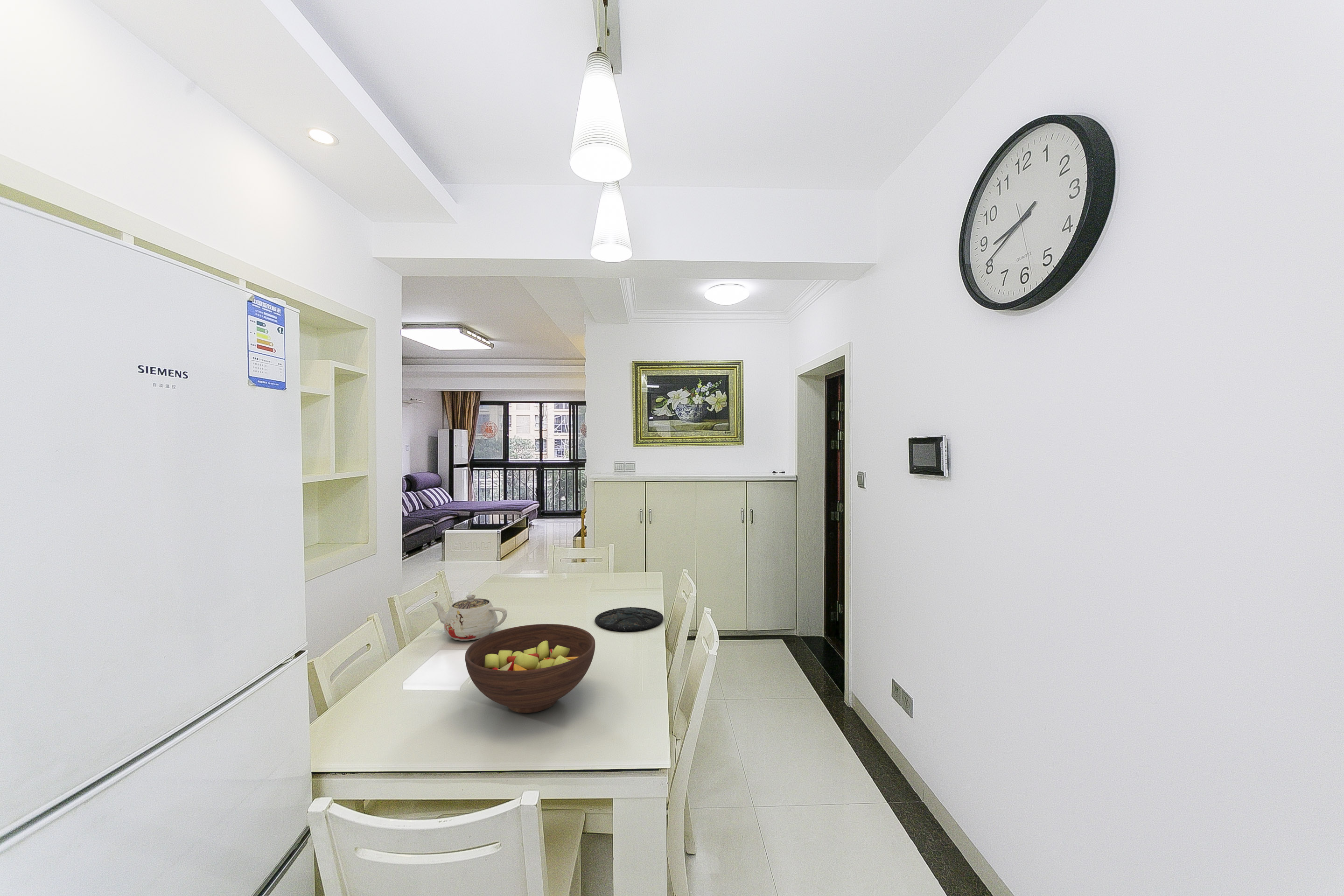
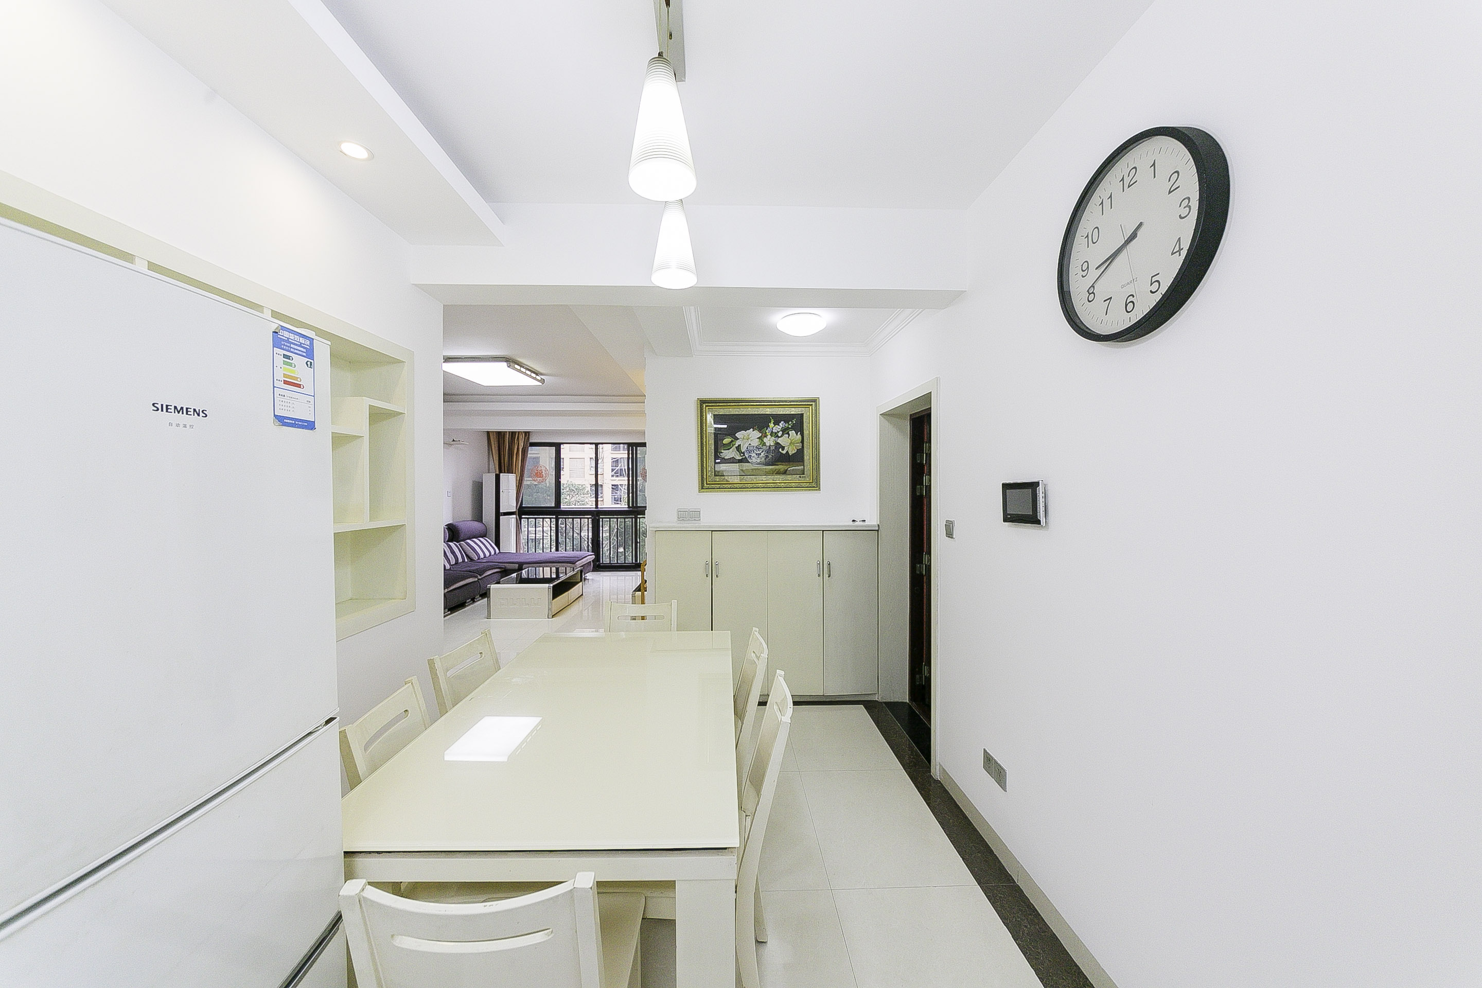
- plate (629, 615)
- fruit bowl (532, 673)
- teapot (469, 615)
